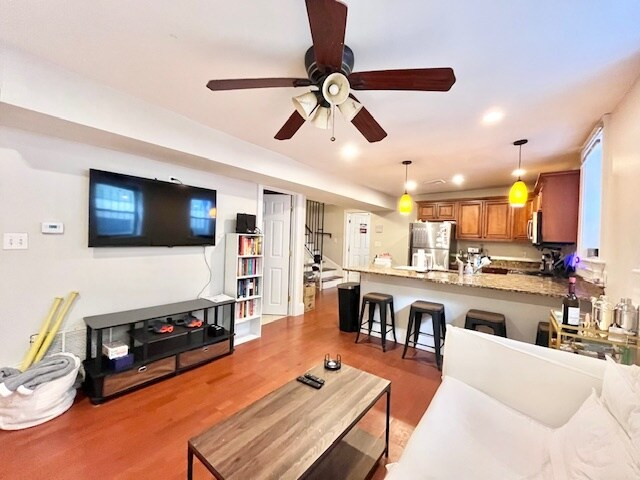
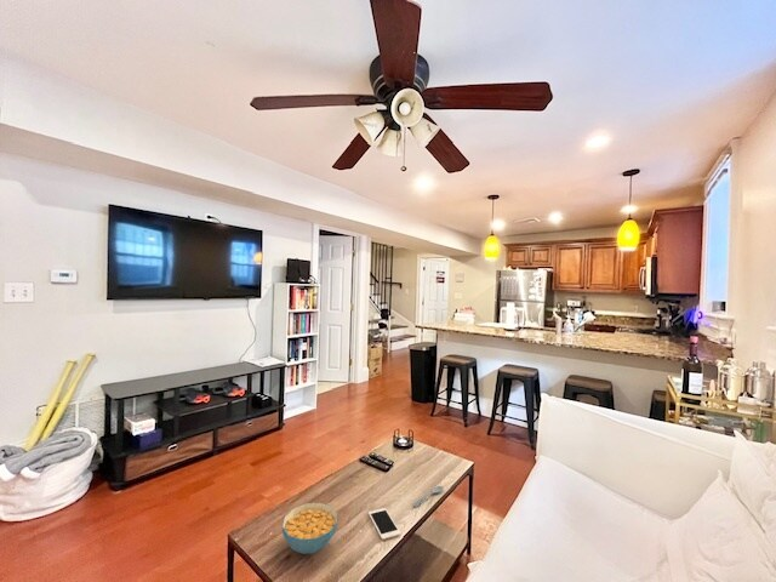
+ cereal bowl (309, 532)
+ cell phone (383, 523)
+ spoon (428, 495)
